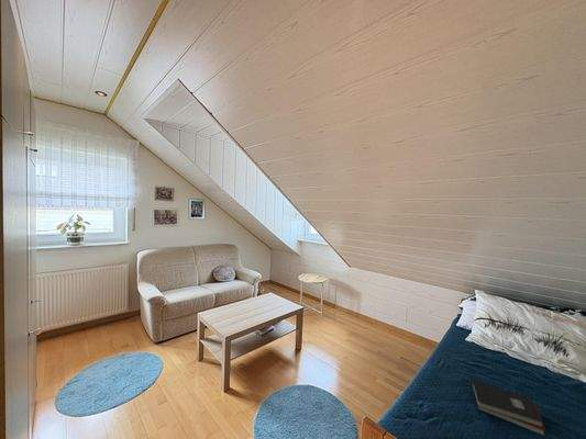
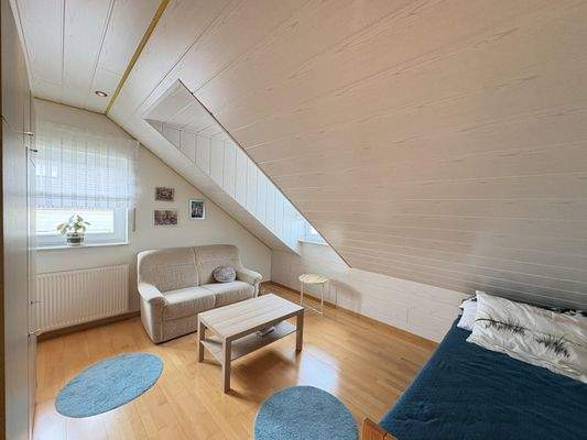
- hardback book (504, 404)
